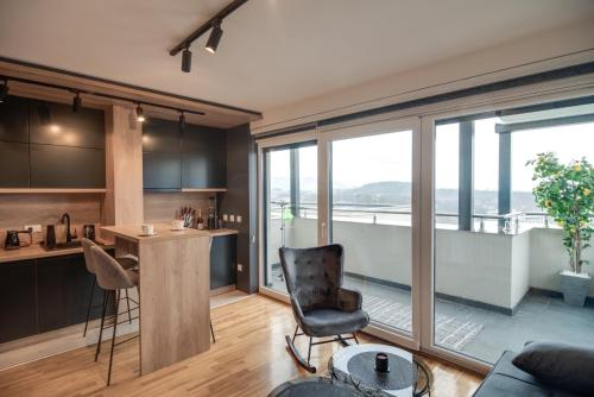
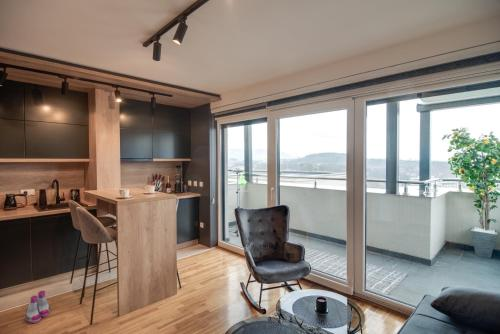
+ boots (38, 304)
